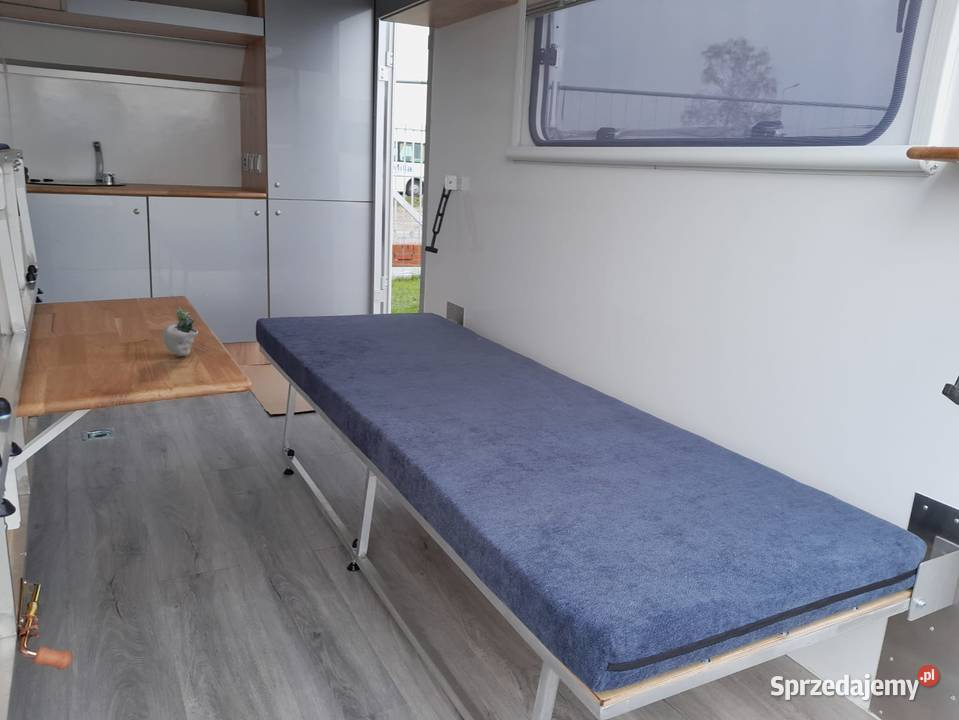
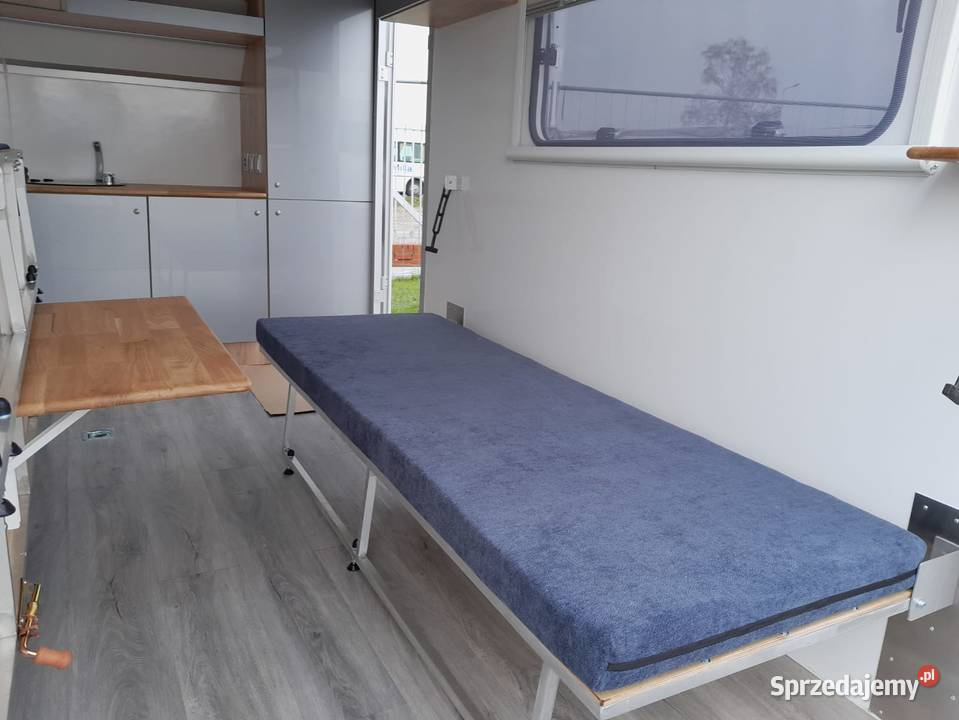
- succulent plant (185, 325)
